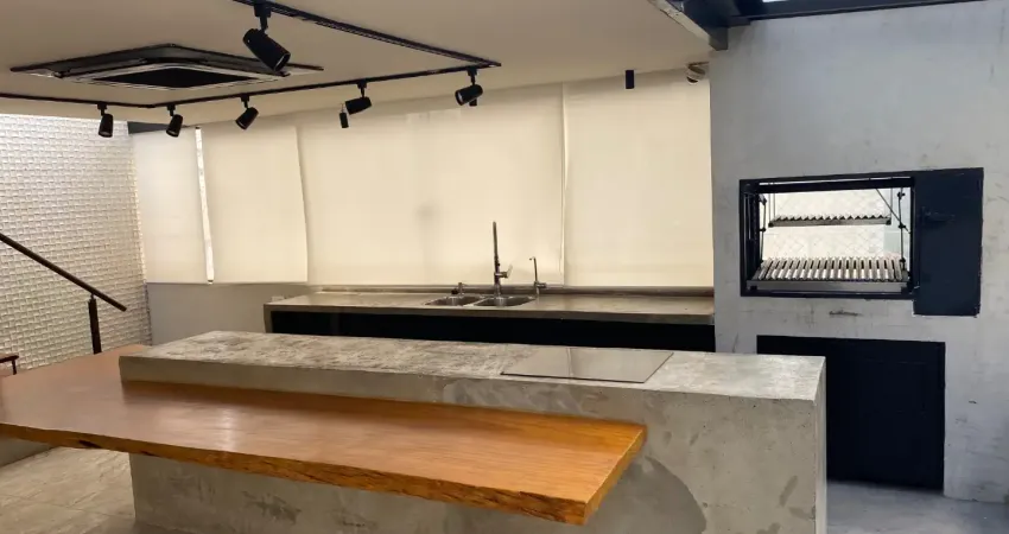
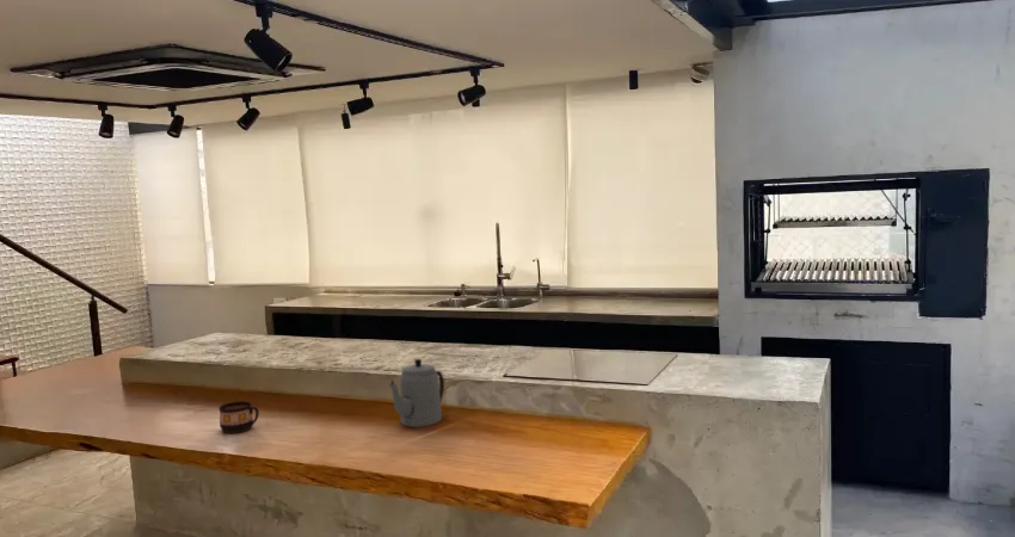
+ cup (236, 418)
+ teapot (417, 390)
